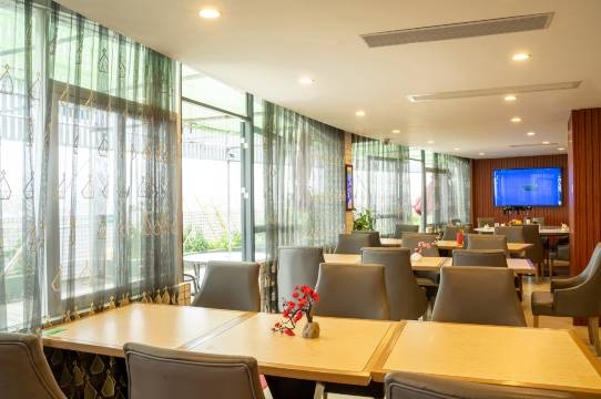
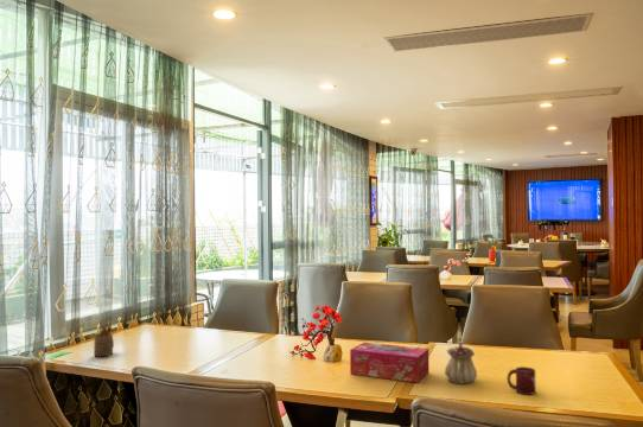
+ cup (521, 380)
+ tissue box (389, 361)
+ cup (103, 344)
+ teapot (460, 361)
